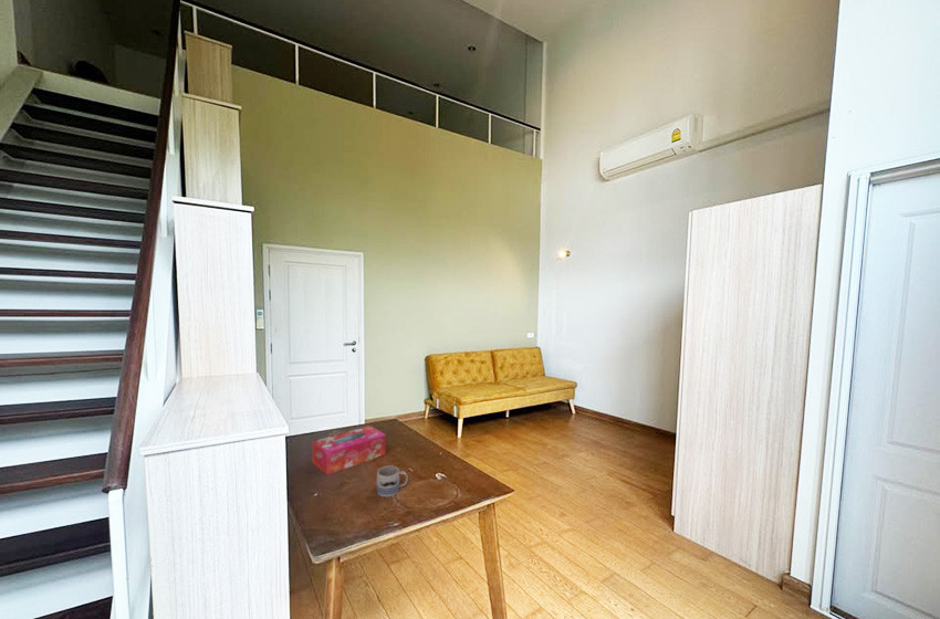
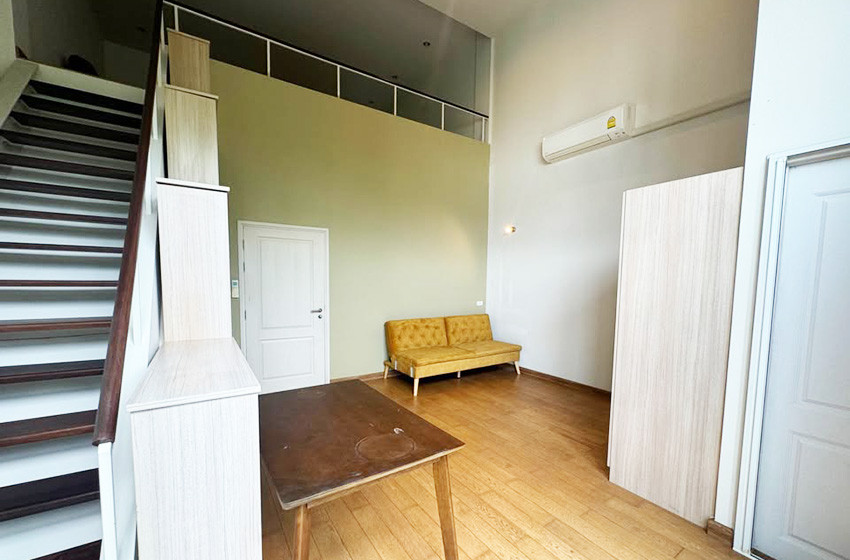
- tissue box (349, 448)
- mug (391, 480)
